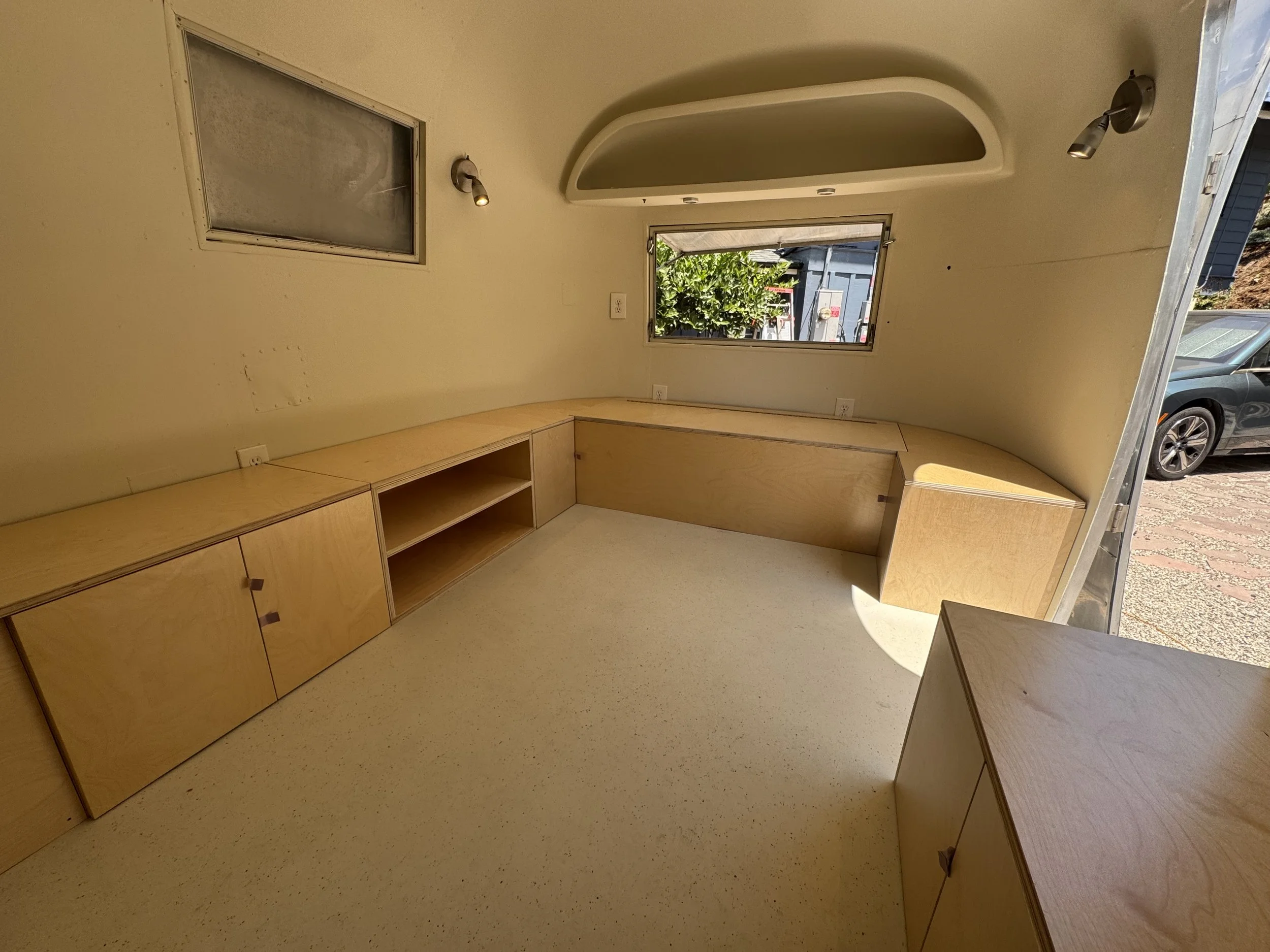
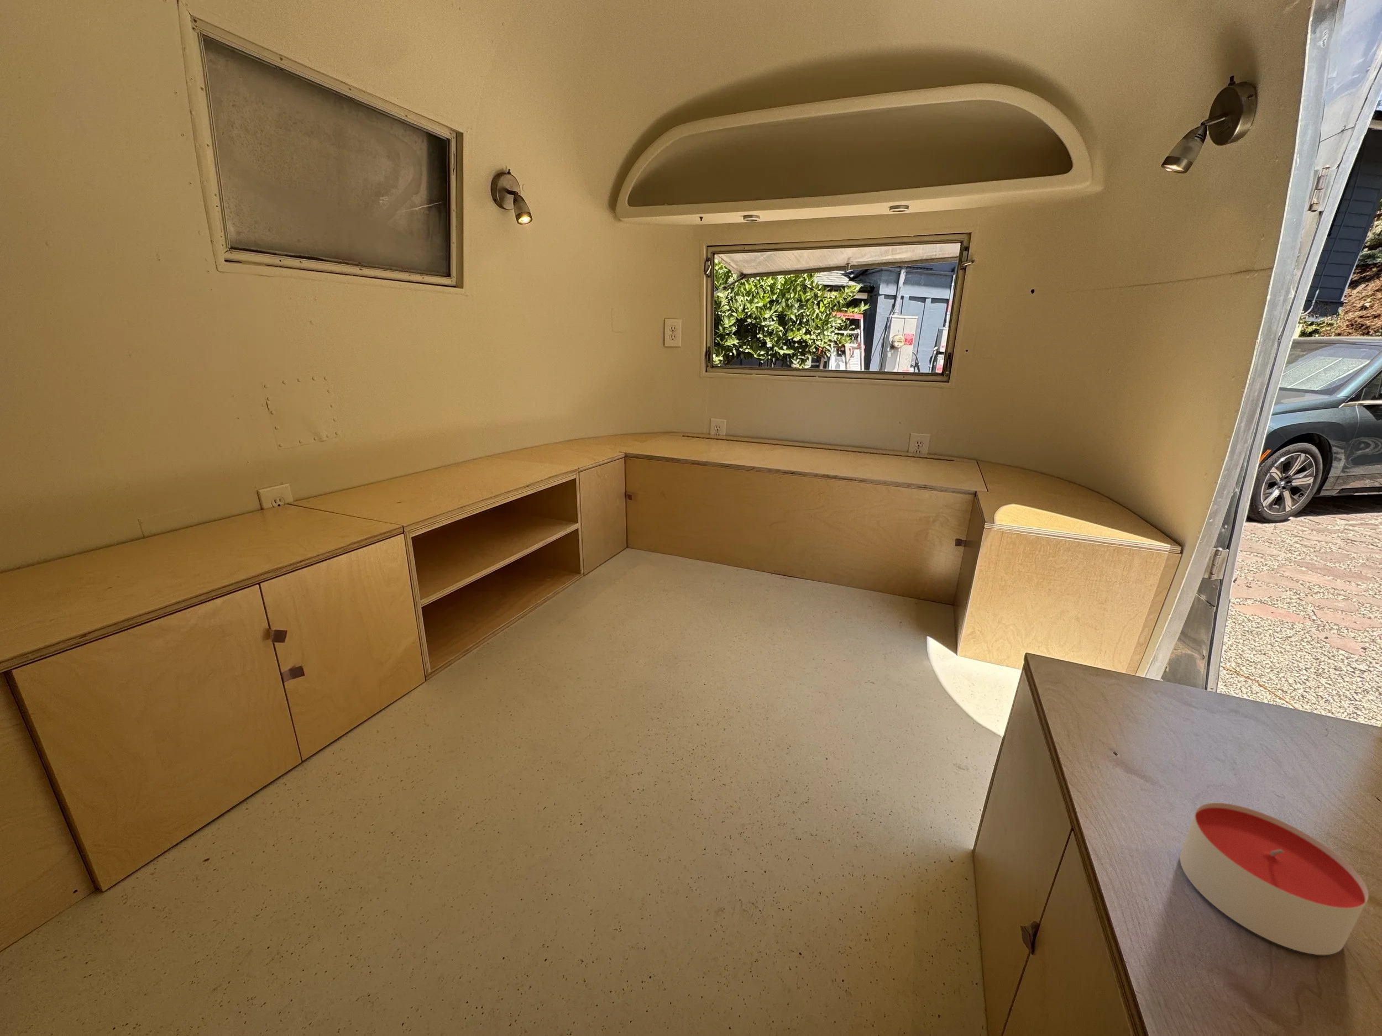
+ candle (1266, 871)
